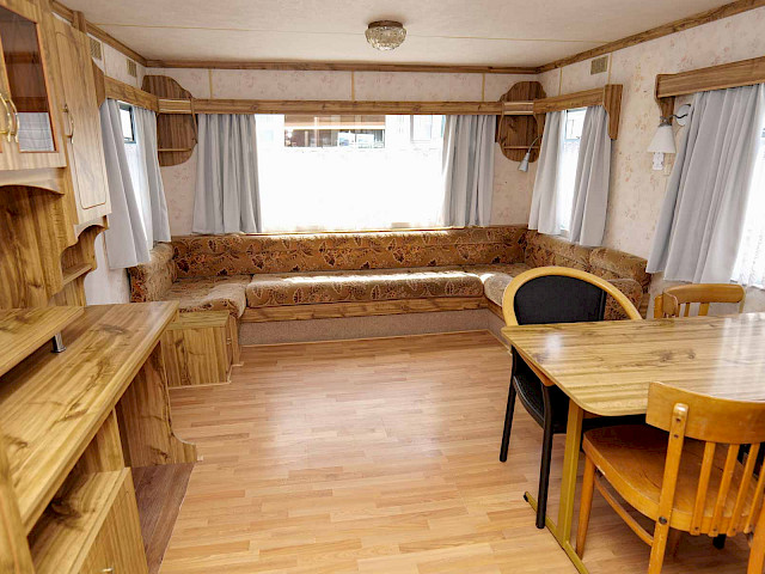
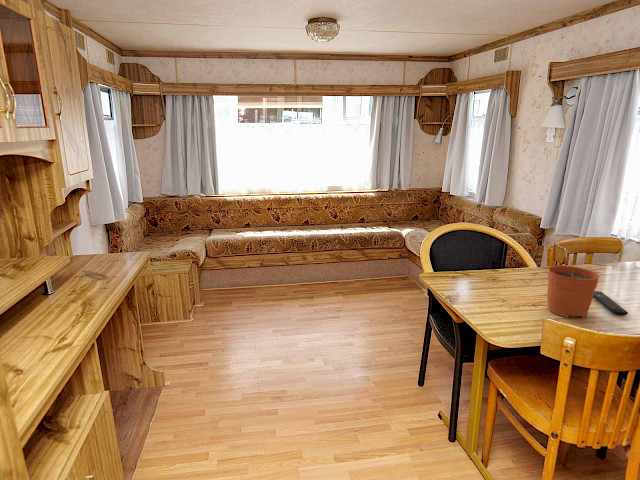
+ remote control (606, 302)
+ plant pot (571, 281)
